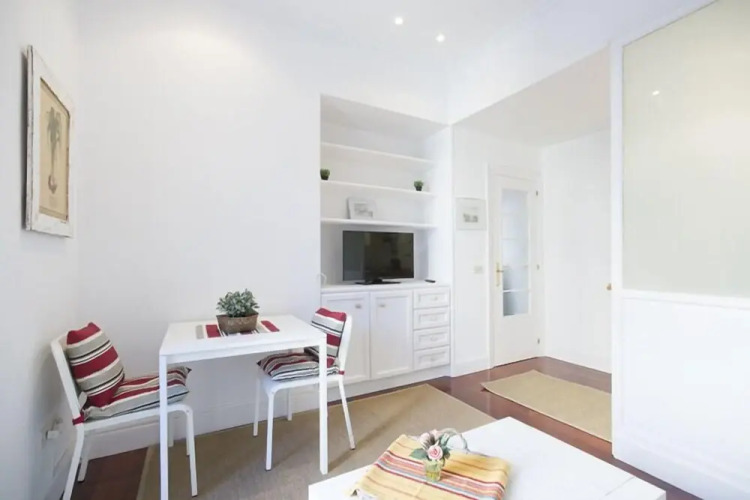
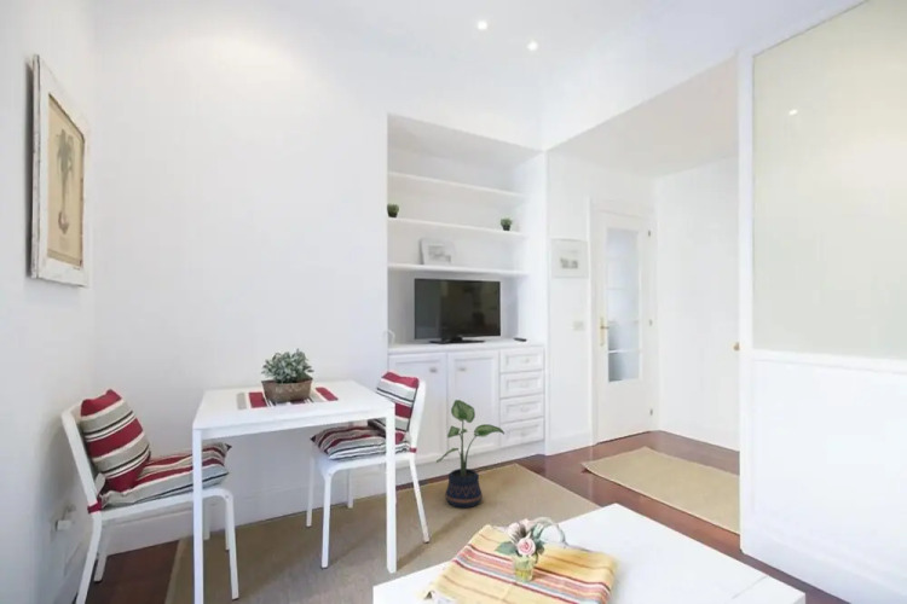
+ potted plant (467, 453)
